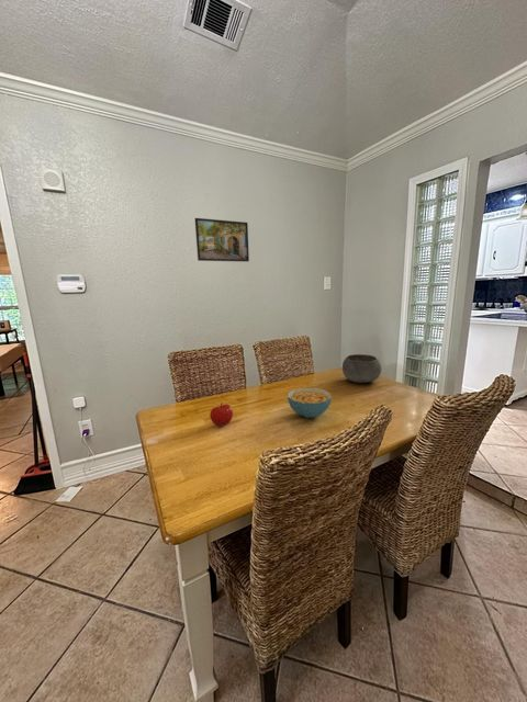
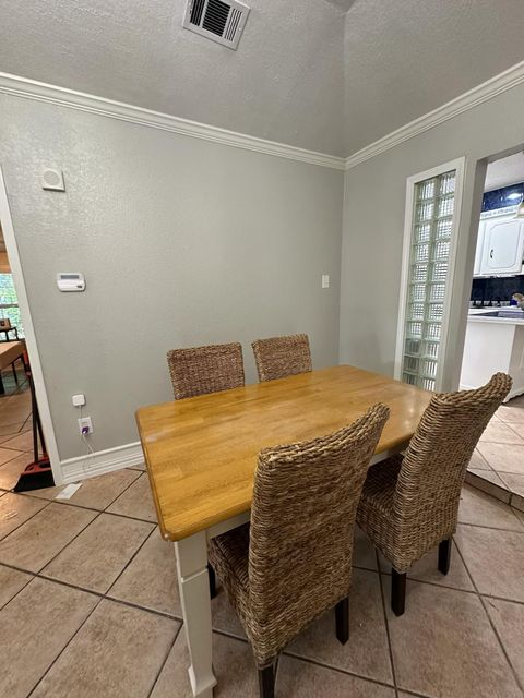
- bowl (360, 369)
- fruit (221, 414)
- cereal bowl (309, 405)
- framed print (223, 240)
